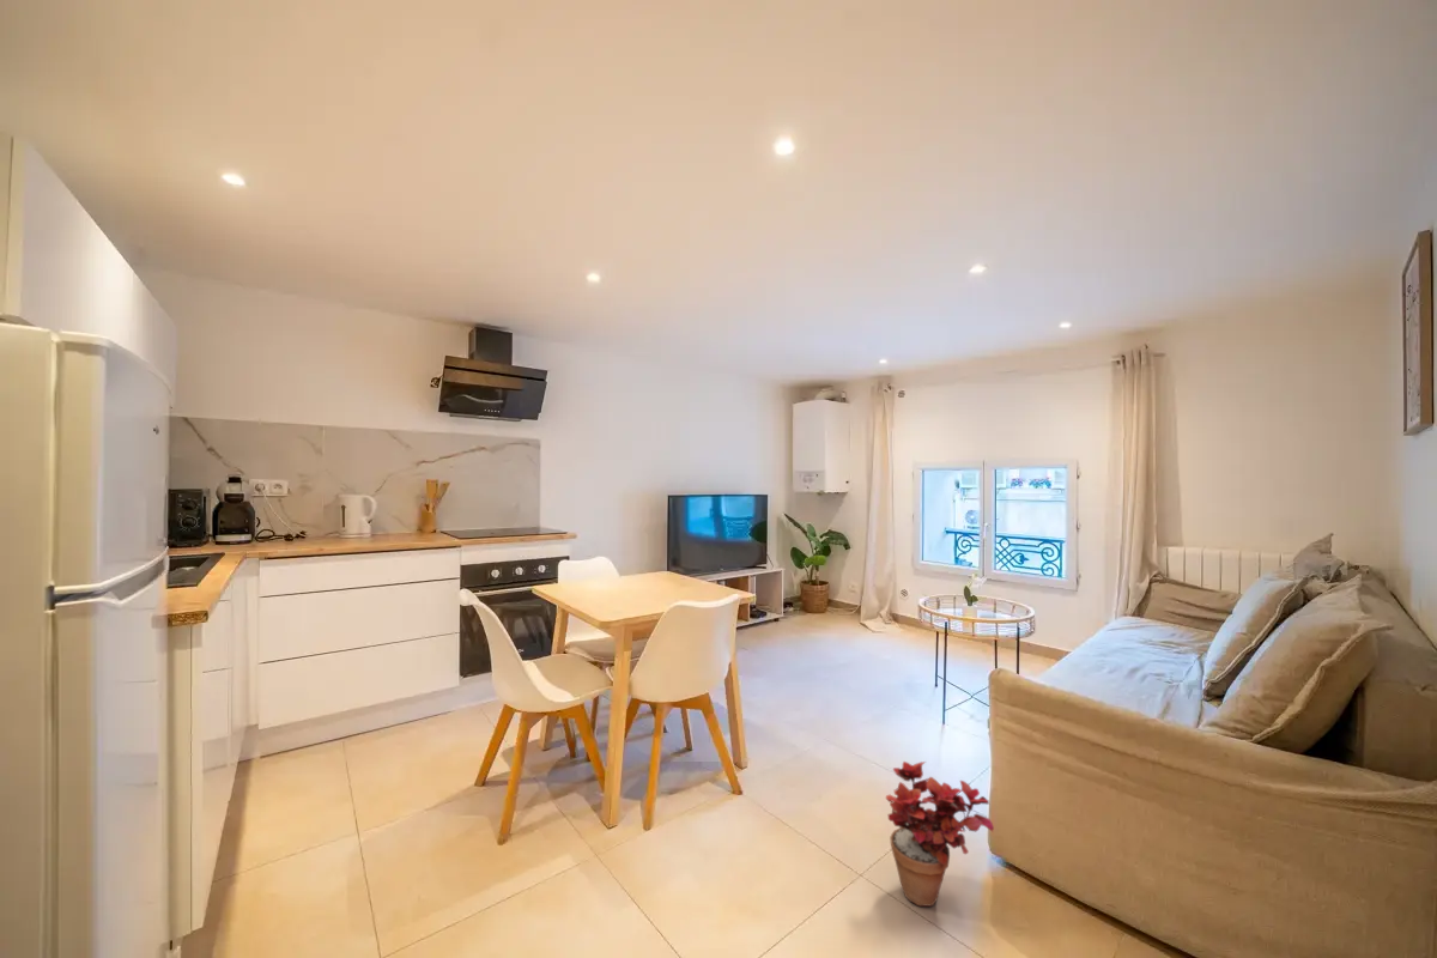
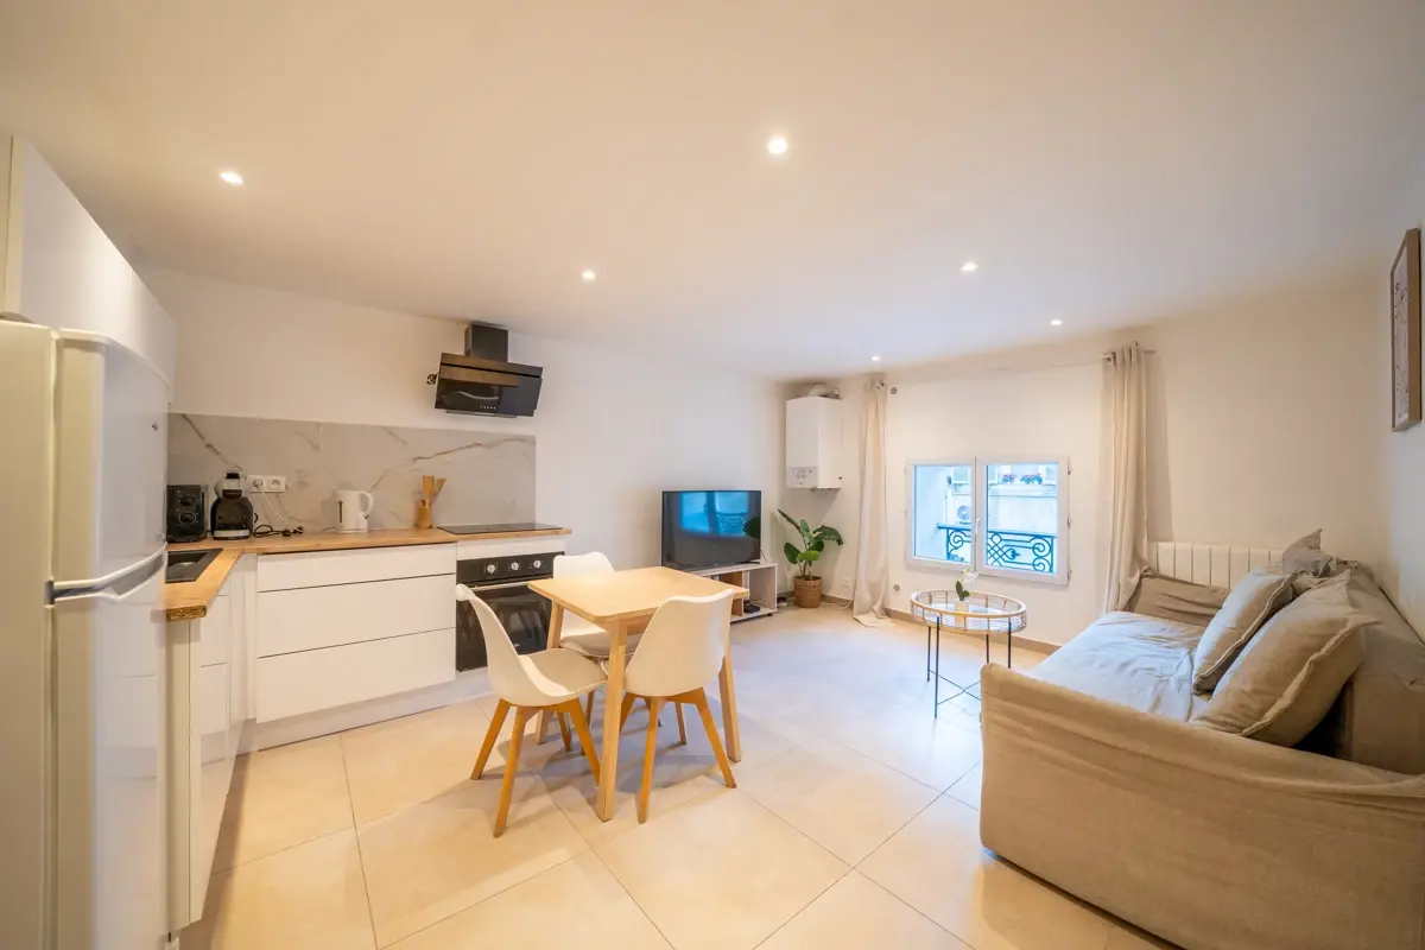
- potted plant (929, 835)
